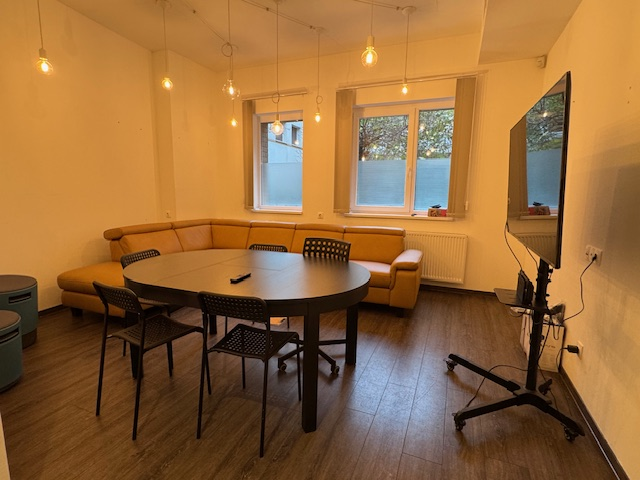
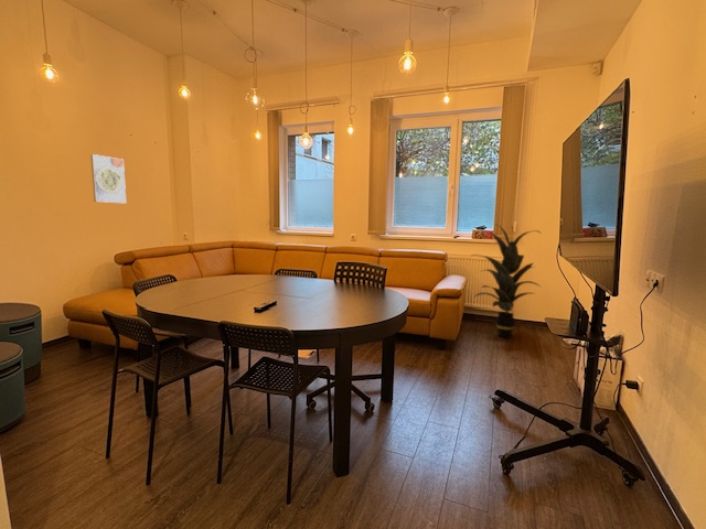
+ indoor plant (503, 280)
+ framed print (109, 180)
